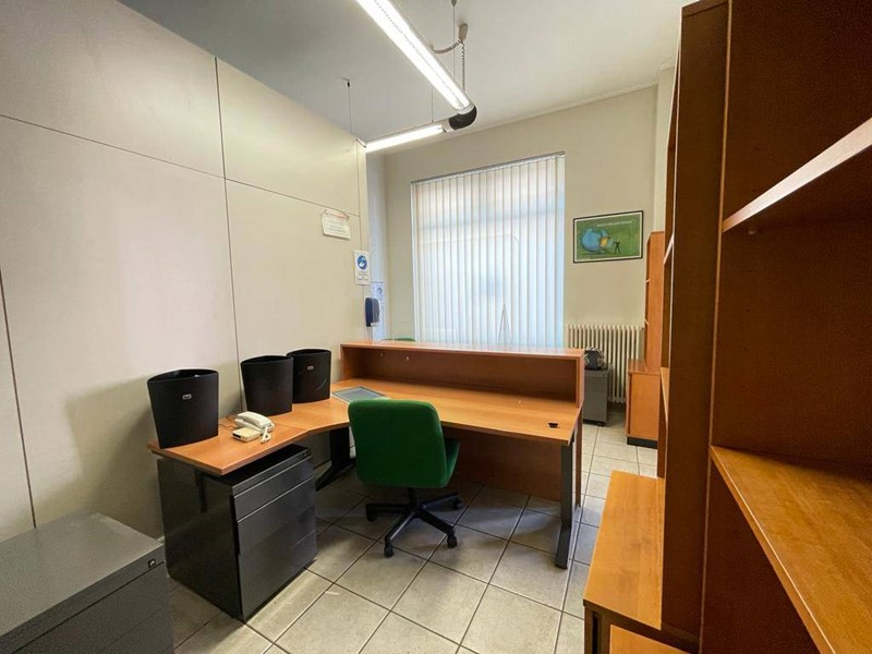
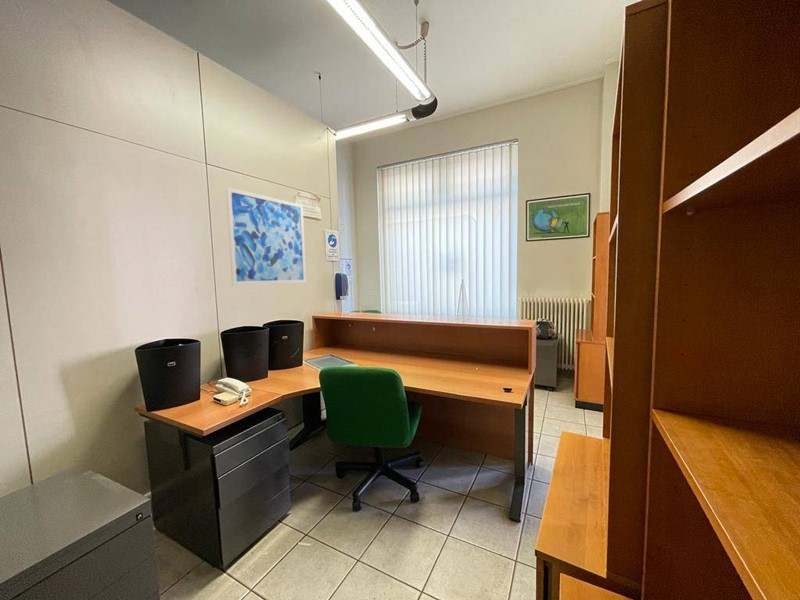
+ wall art (271, 241)
